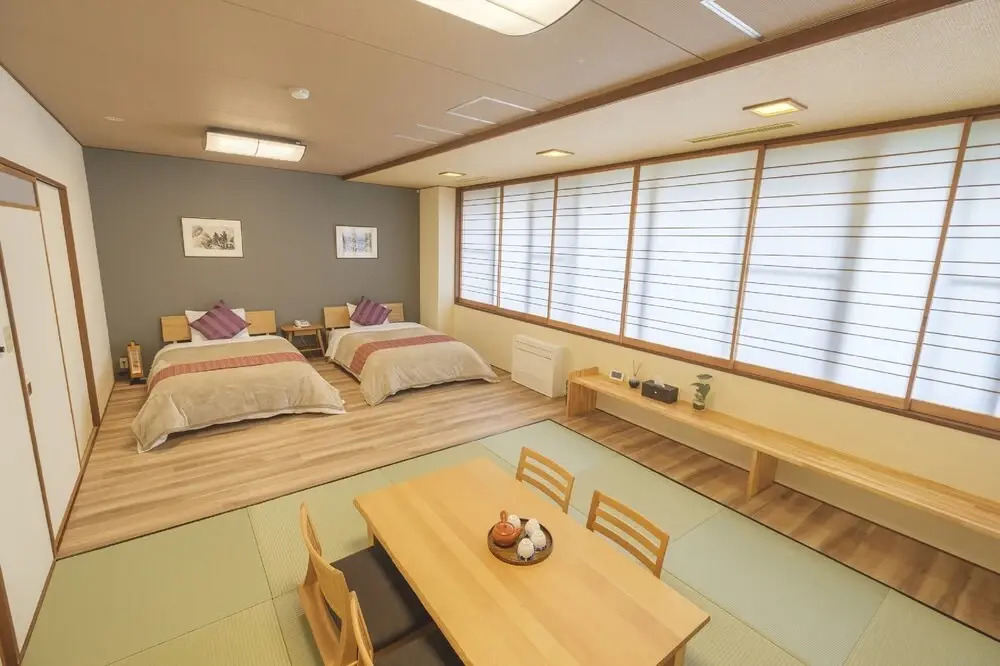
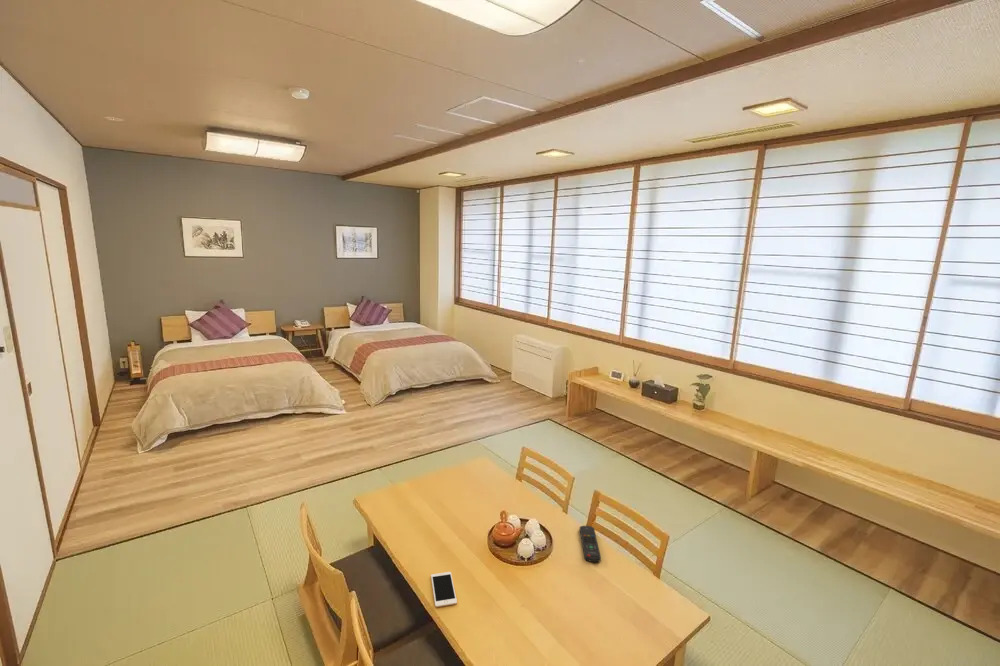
+ cell phone (443, 588)
+ remote control (589, 542)
